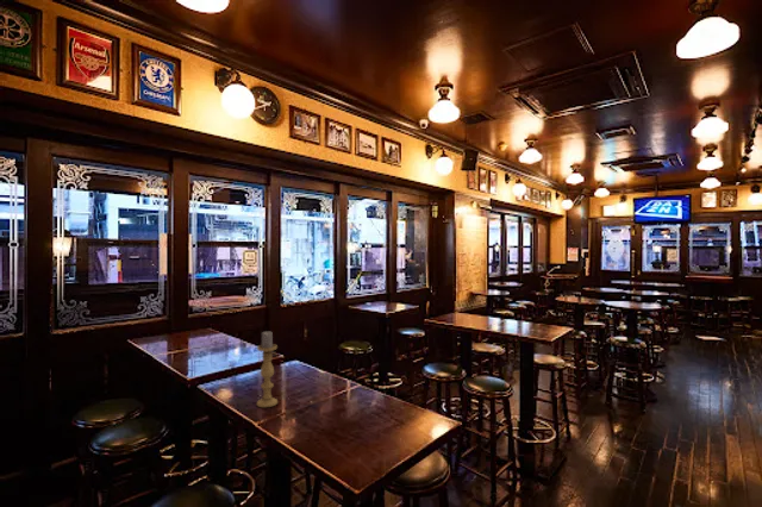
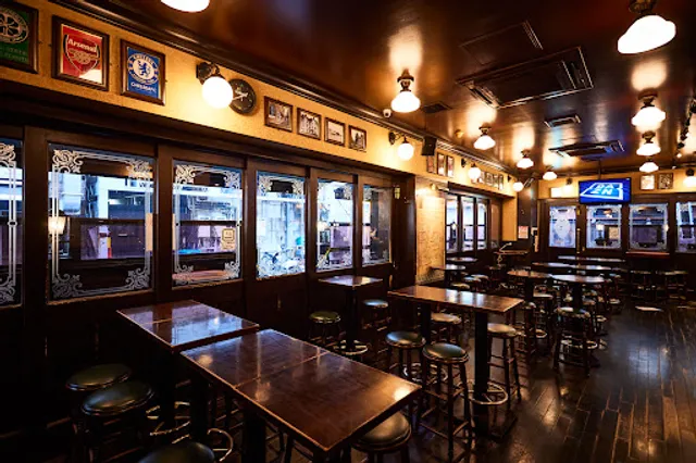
- candle holder (267, 367)
